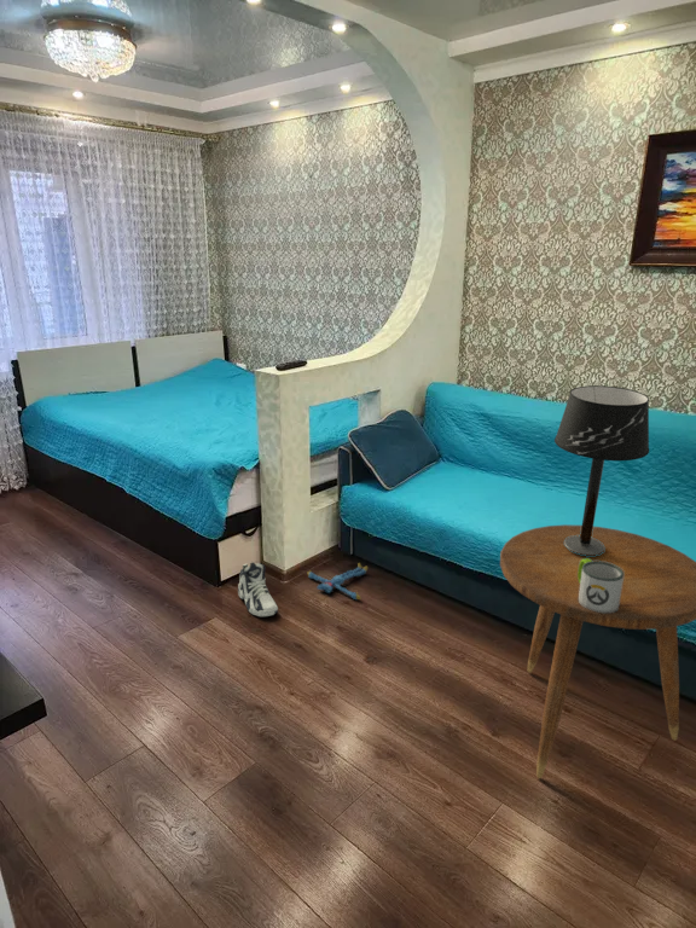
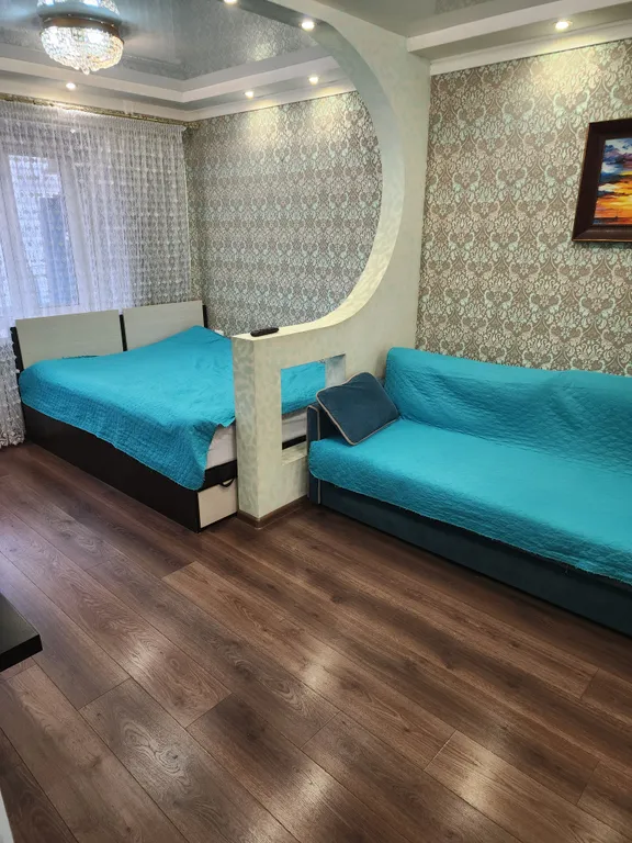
- plush toy (343, 578)
- sneaker (256, 585)
- mug (596, 581)
- side table (576, 646)
- table lamp (593, 471)
